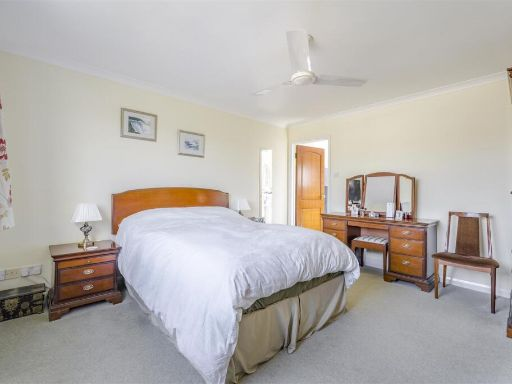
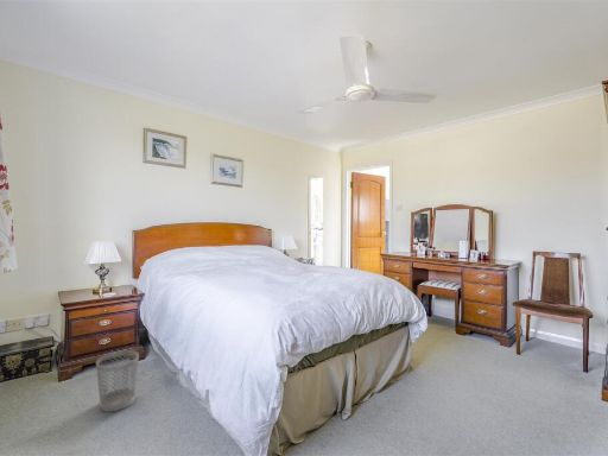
+ wastebasket (118, 380)
